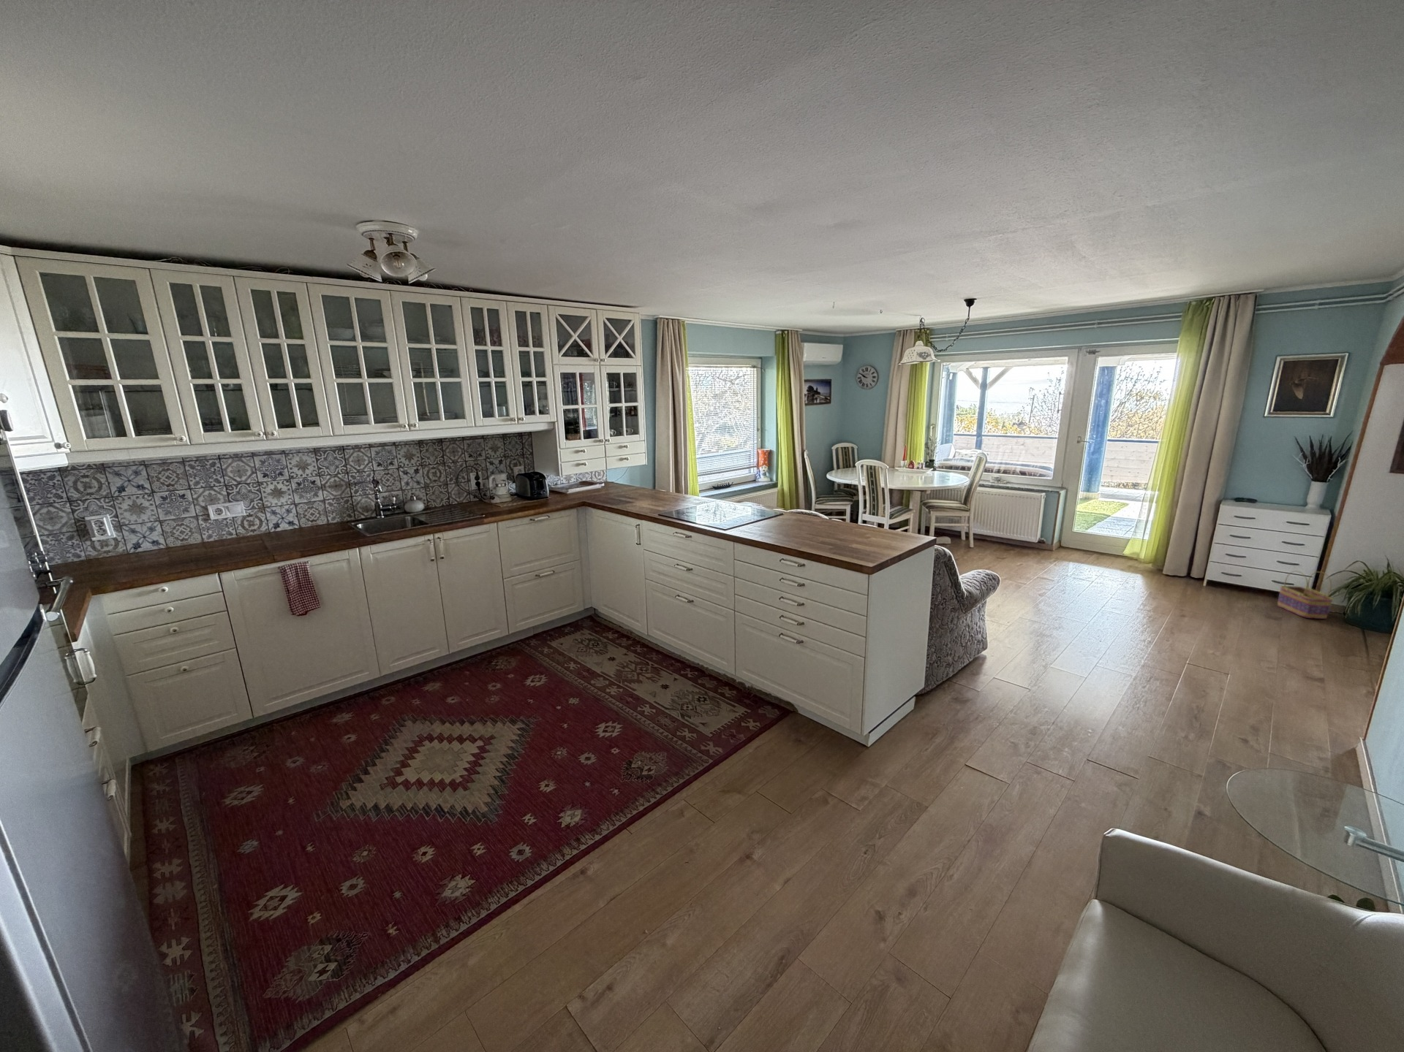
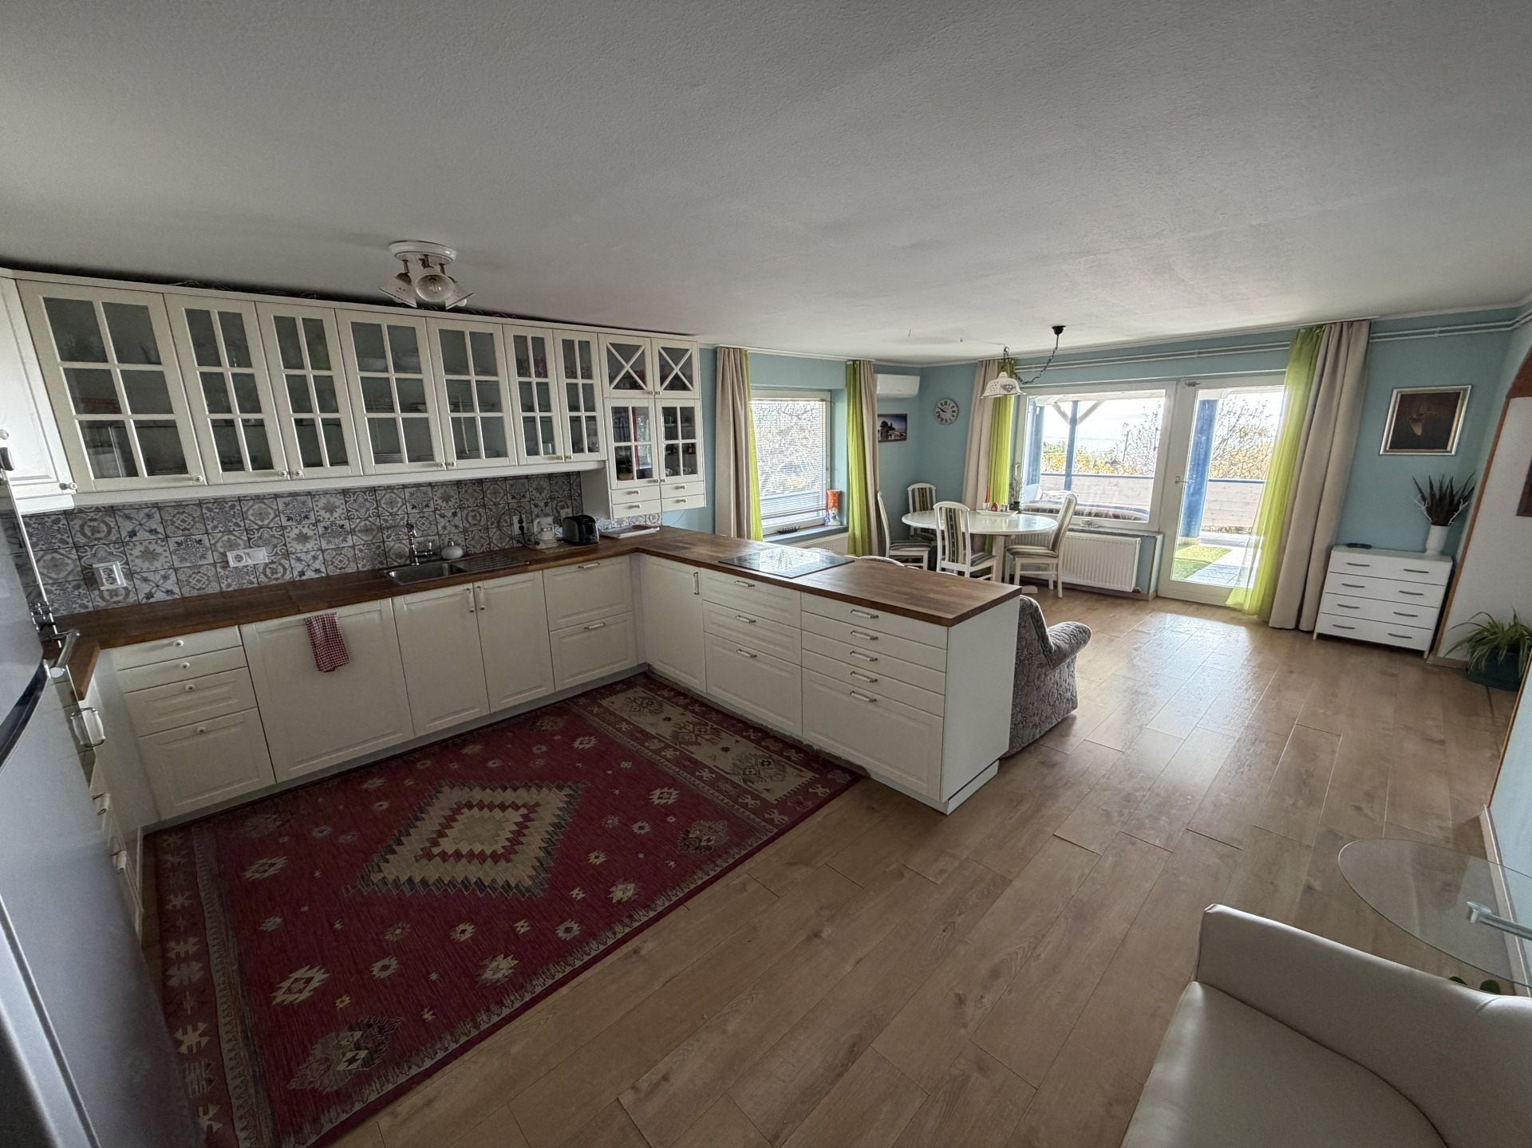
- basket (1306, 592)
